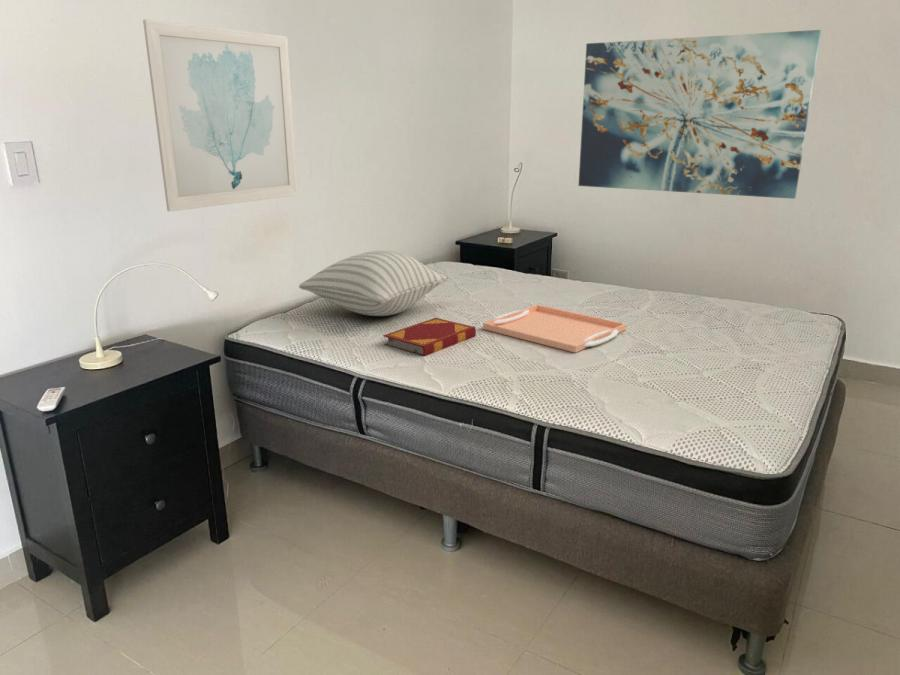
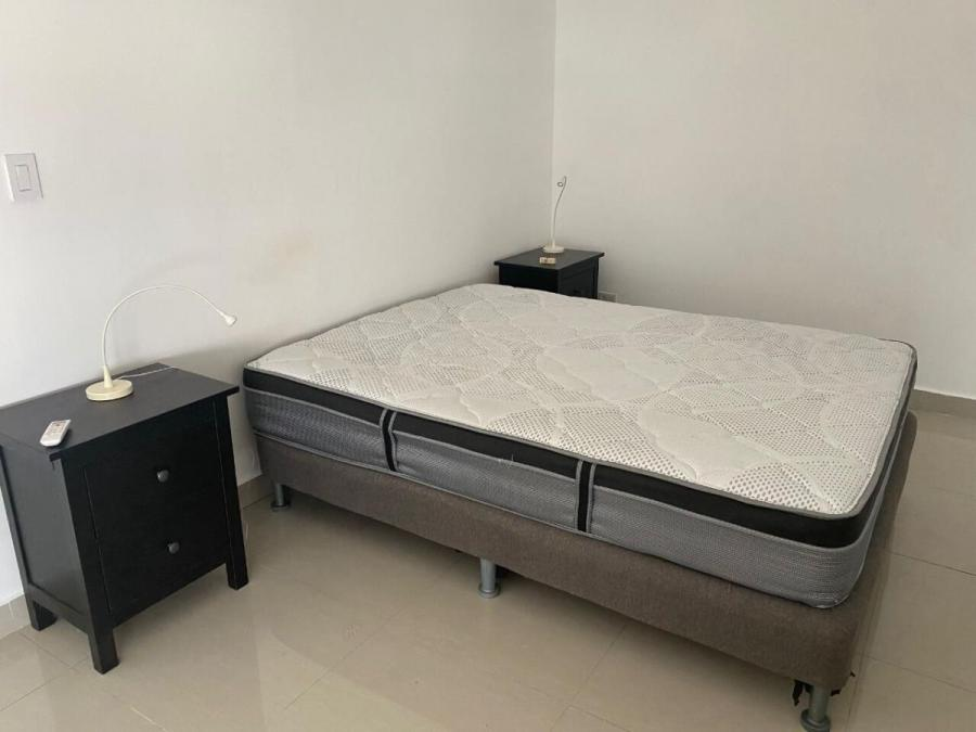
- wall art (230, 118)
- serving tray (554, 326)
- hardback book (430, 336)
- wall art (686, 117)
- pillow (375, 282)
